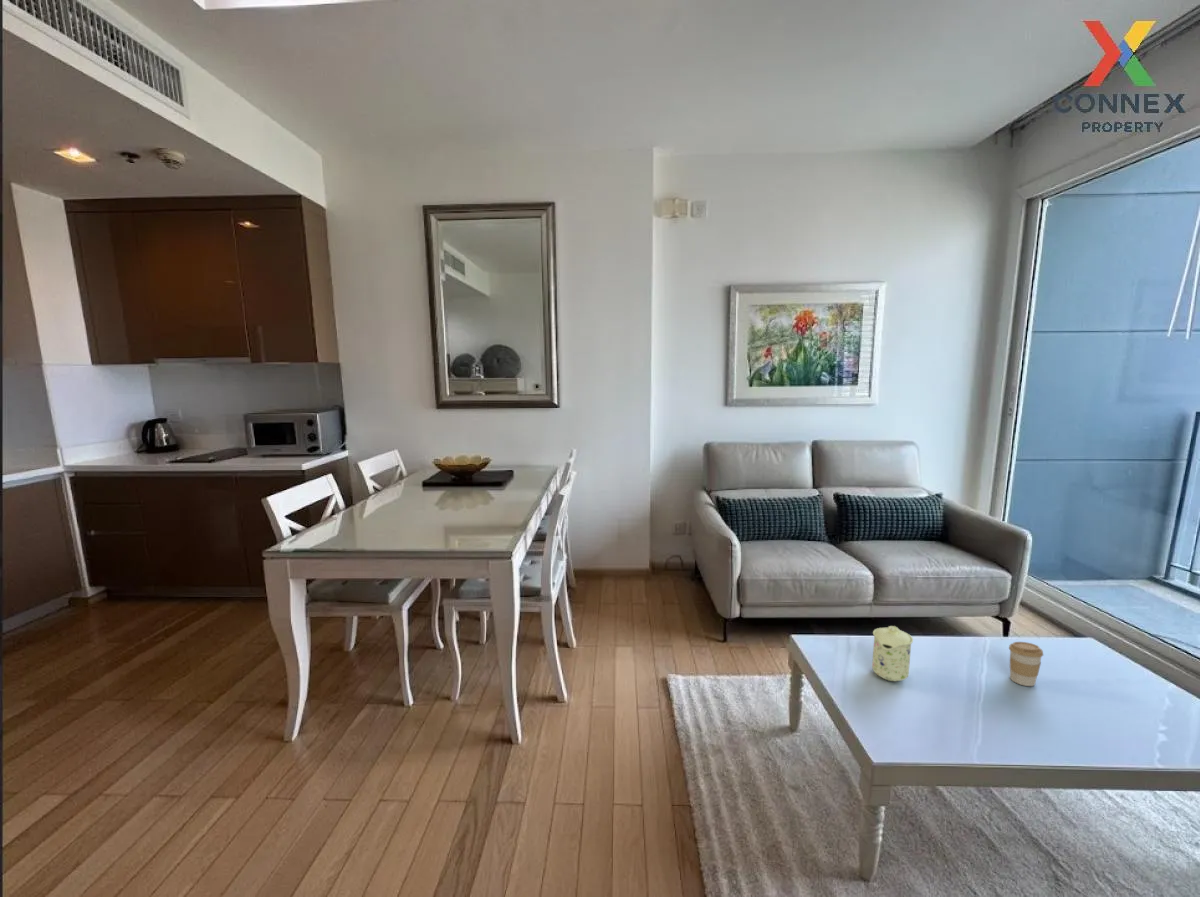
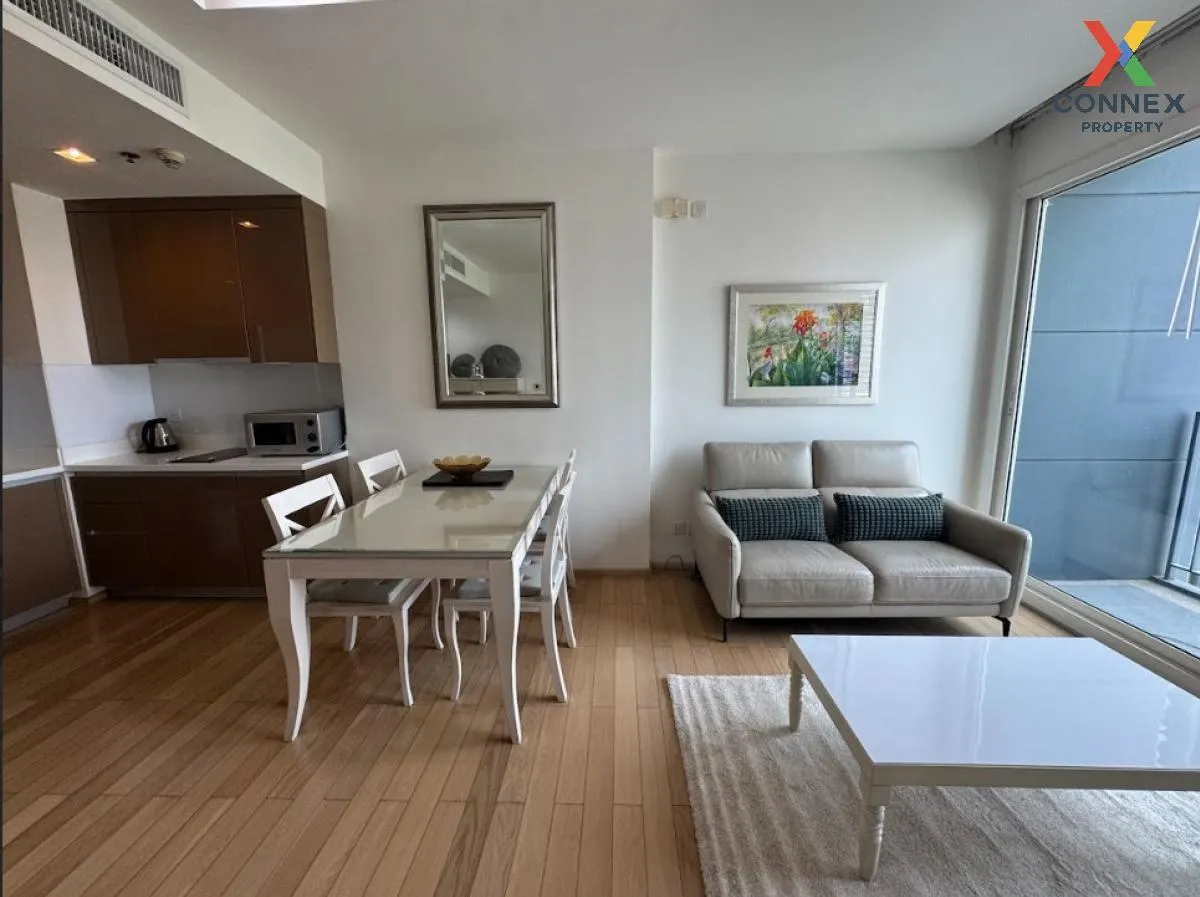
- mug (892, 651)
- coffee cup (1024, 662)
